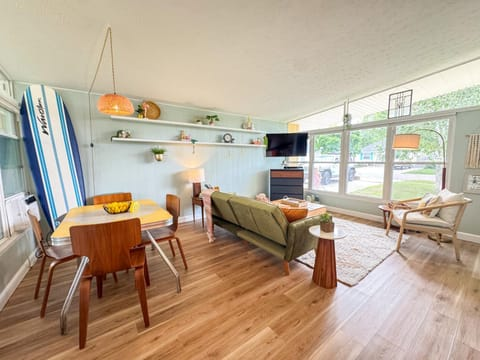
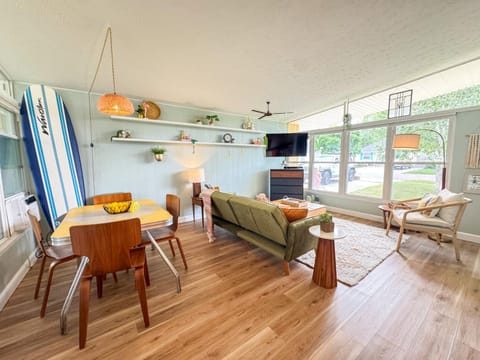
+ ceiling fan (268, 108)
